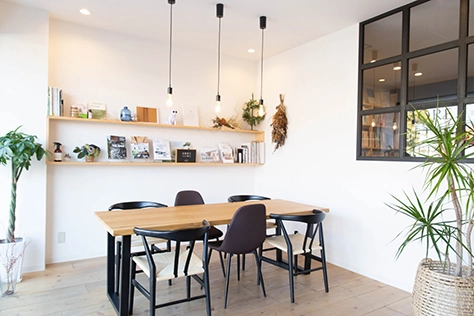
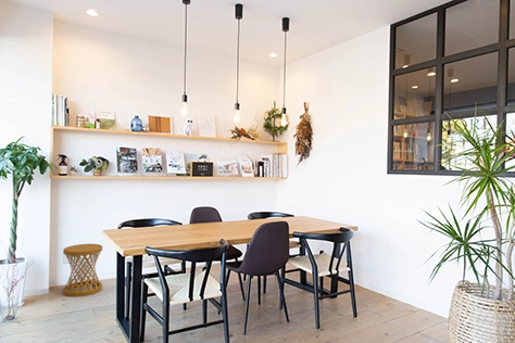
+ side table (84, 268)
